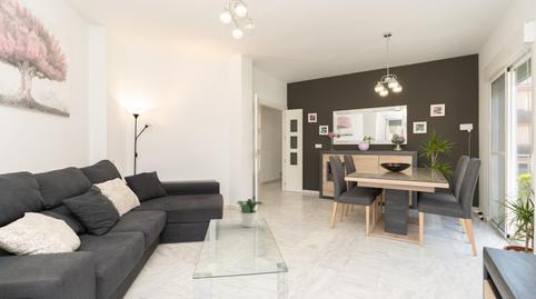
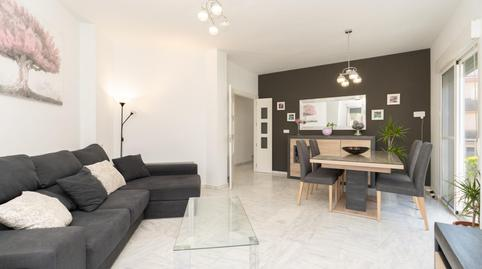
- potted plant (248, 213)
